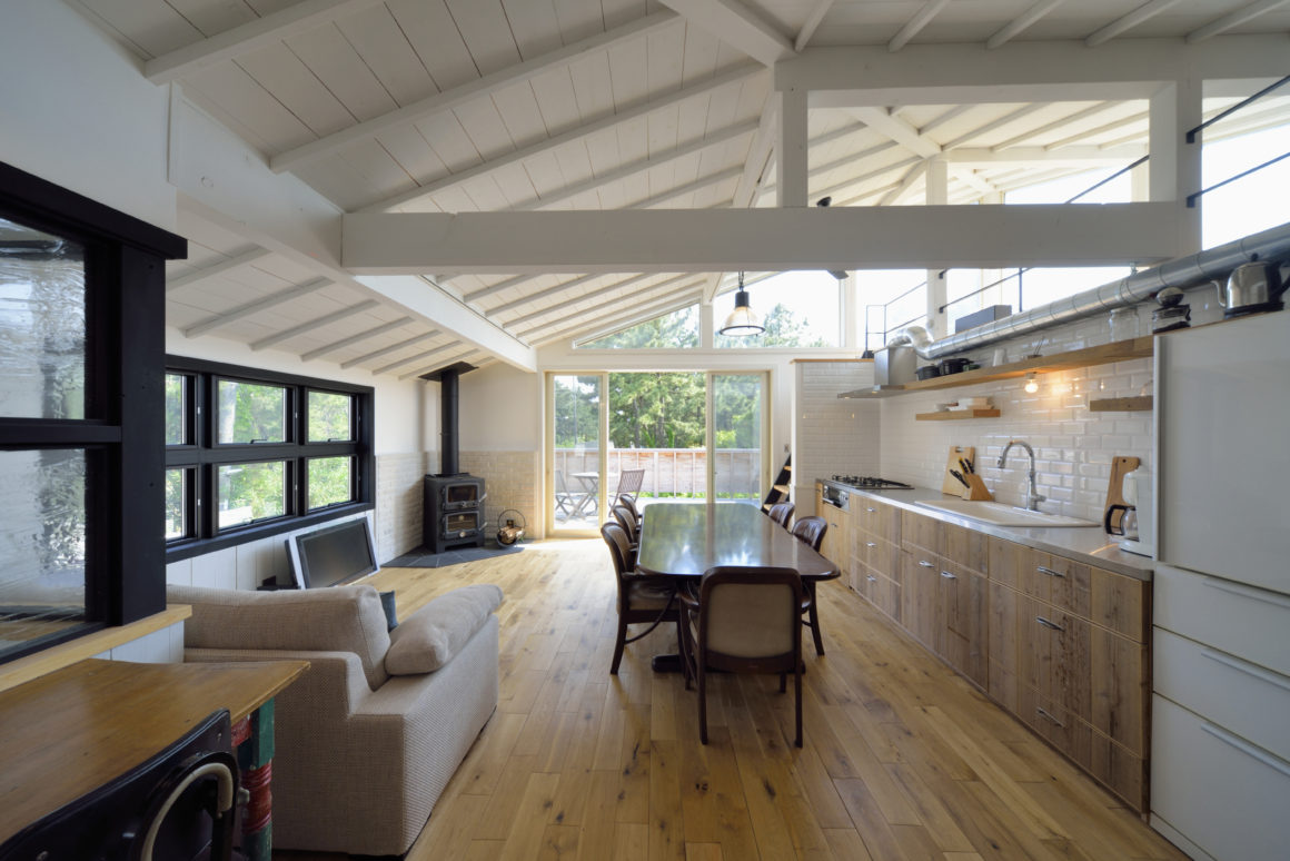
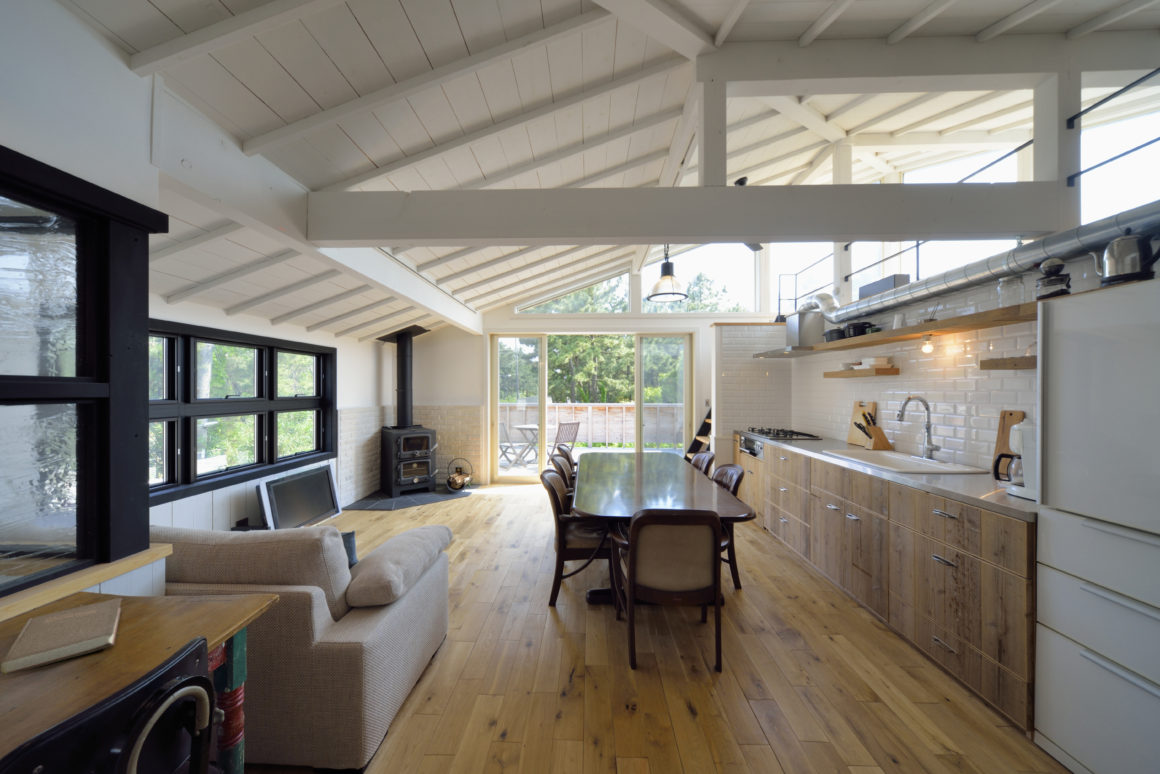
+ book (68, 632)
